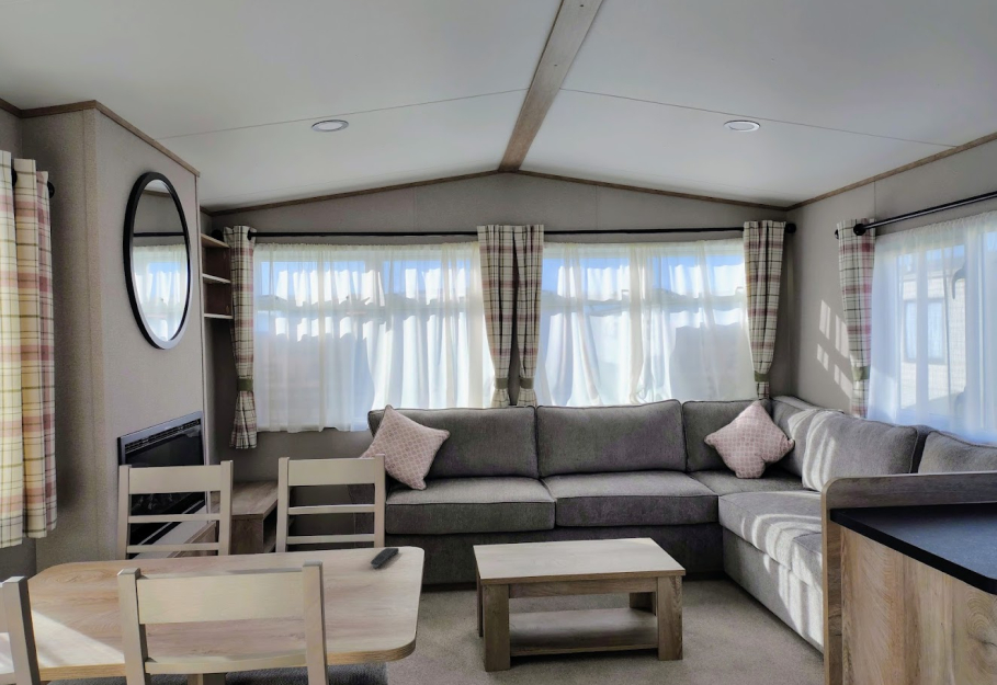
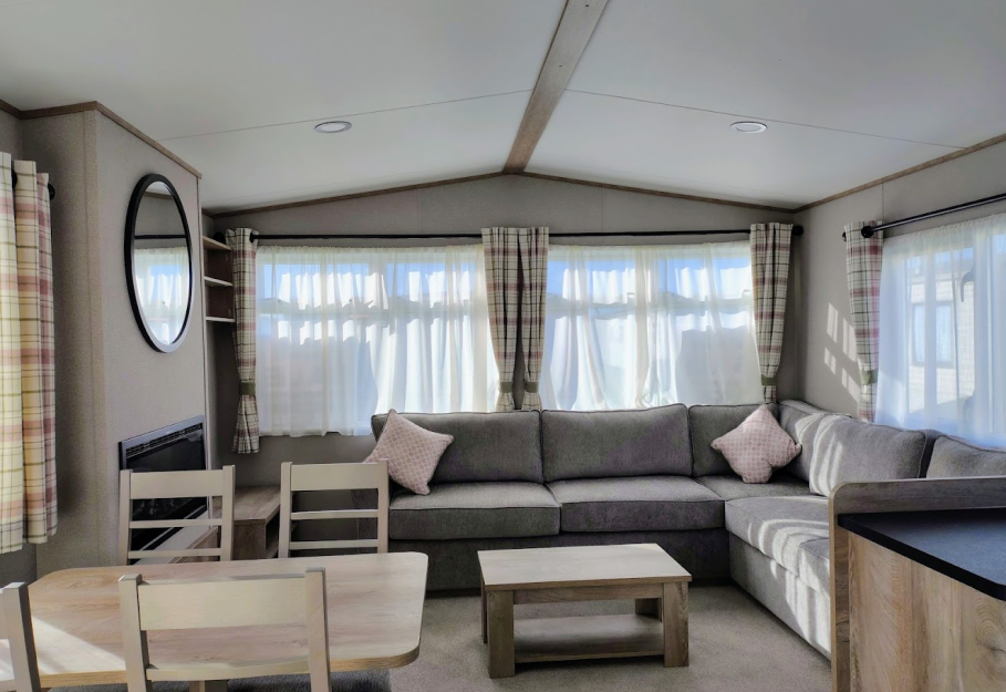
- remote control (384, 556)
